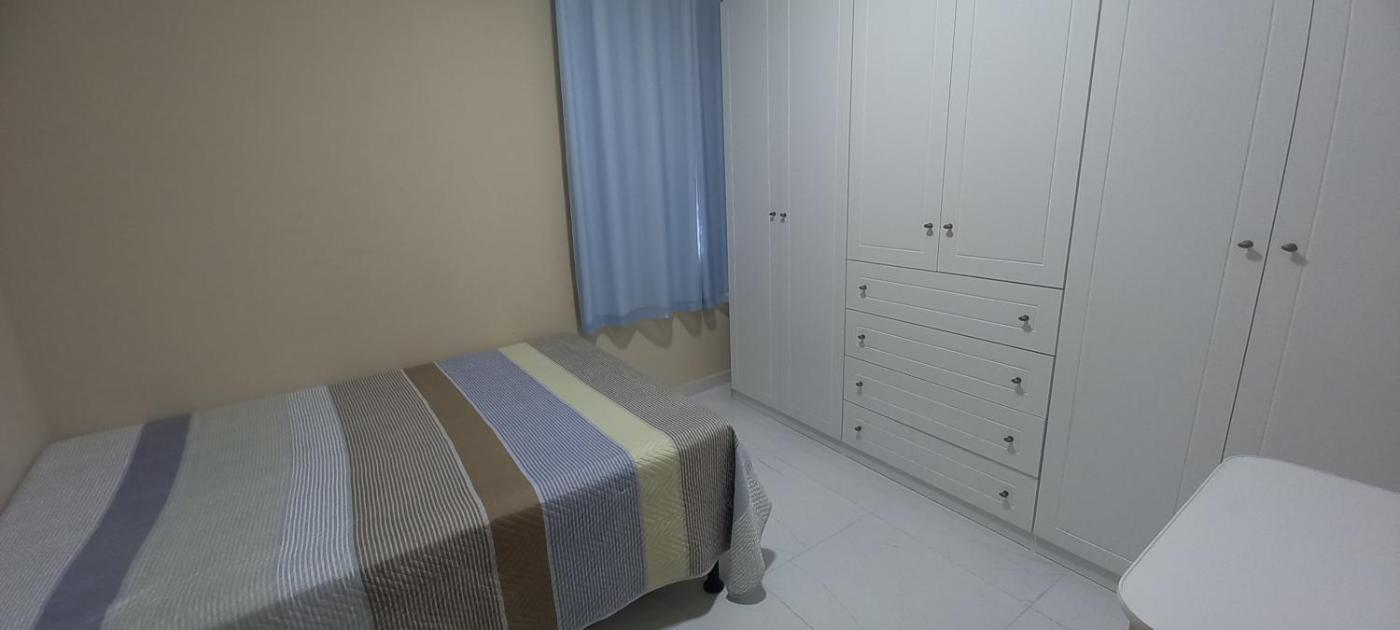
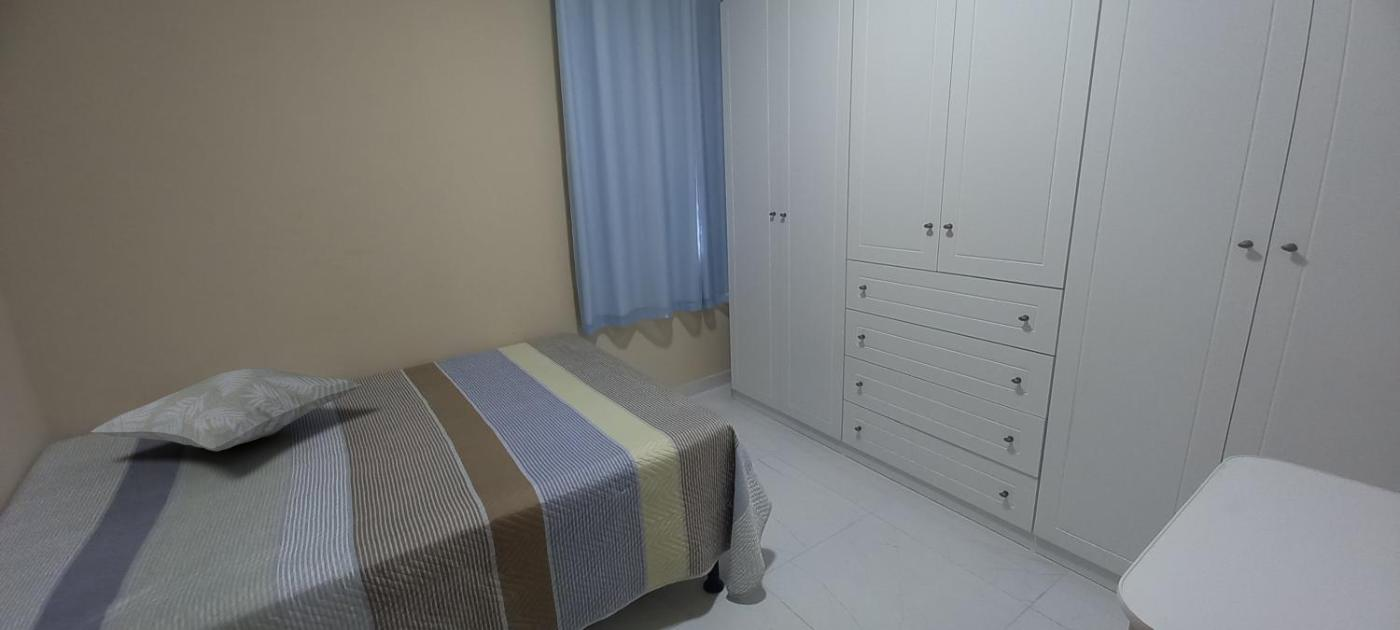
+ decorative pillow (238, 405)
